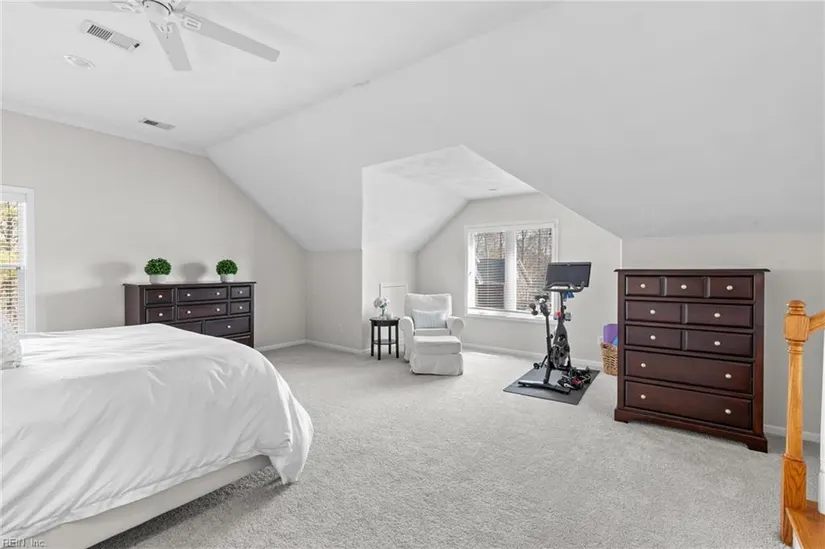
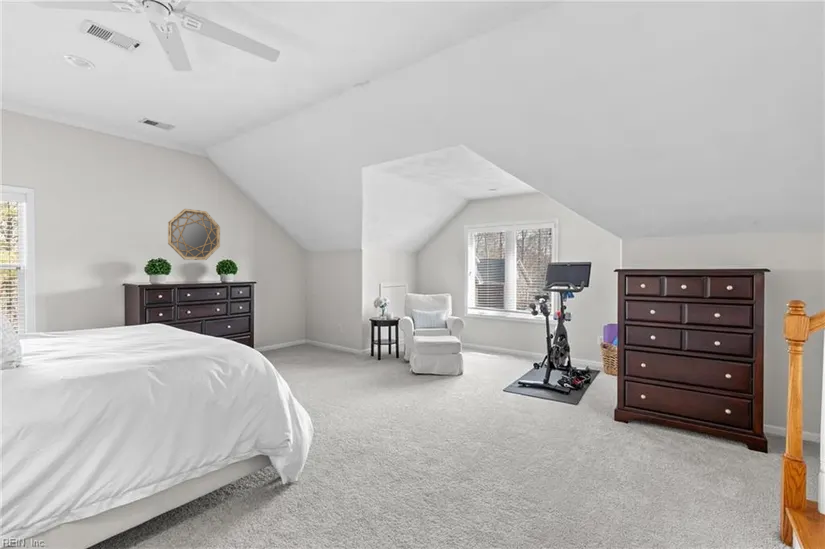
+ home mirror (195, 234)
